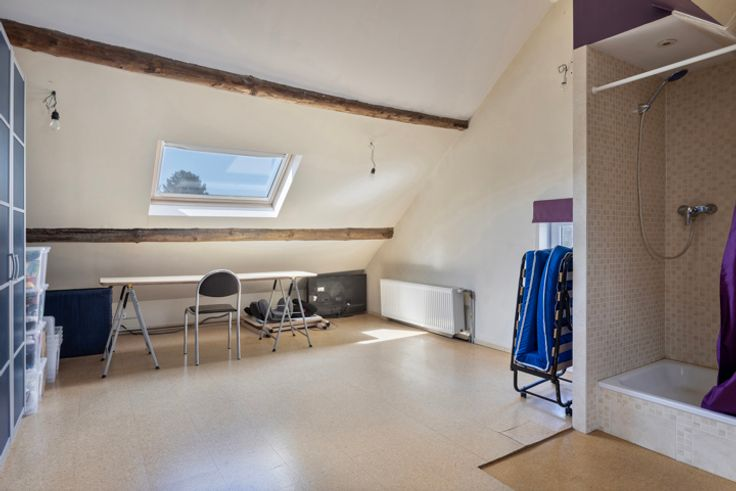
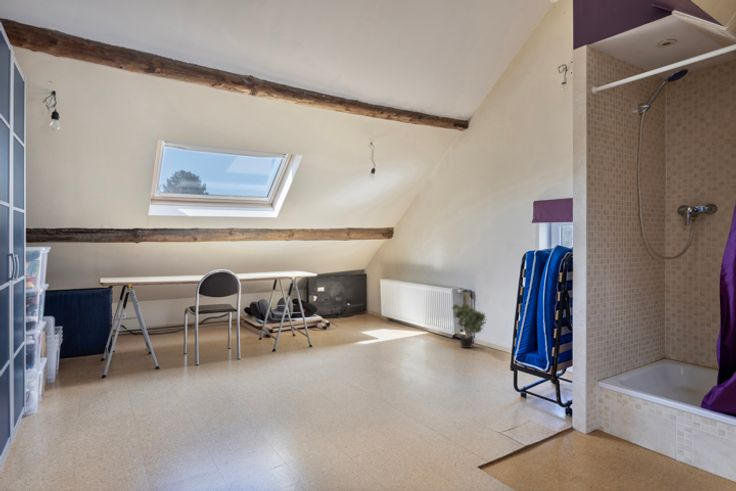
+ potted plant (465, 325)
